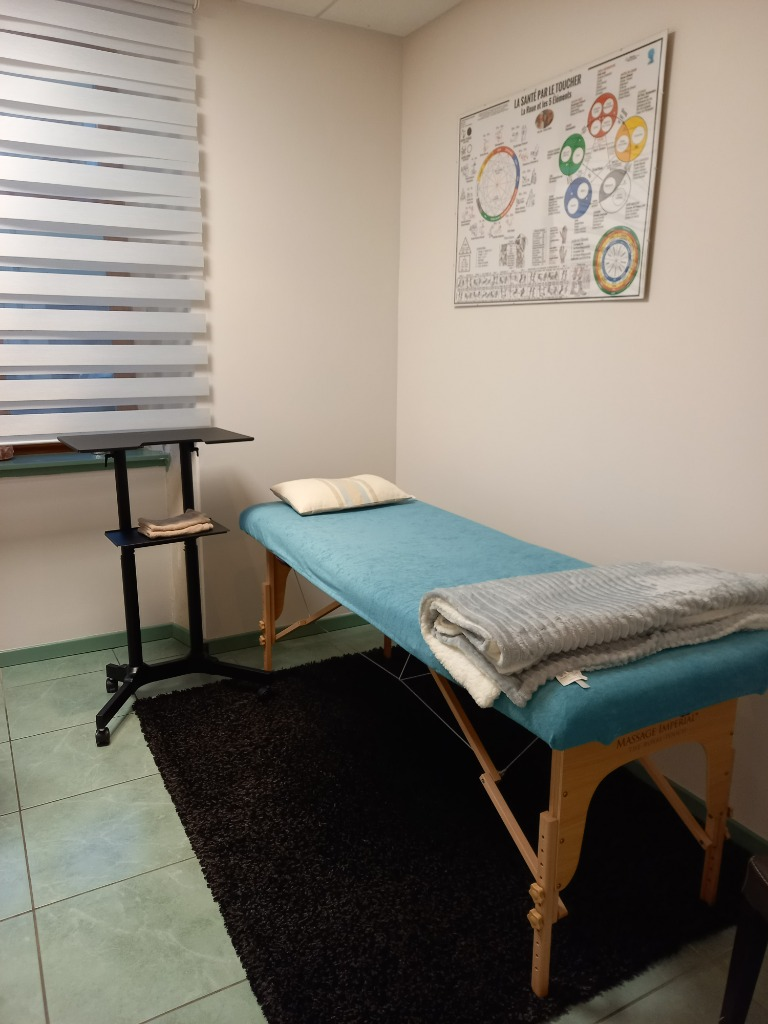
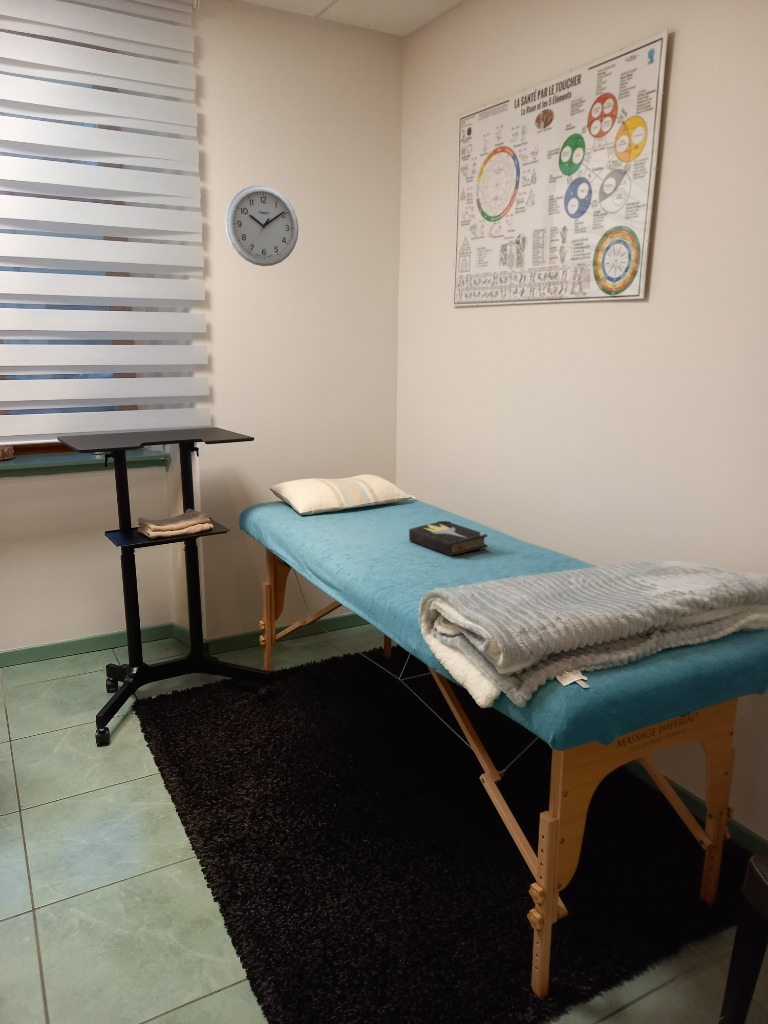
+ hardback book (447, 536)
+ wall clock (263, 225)
